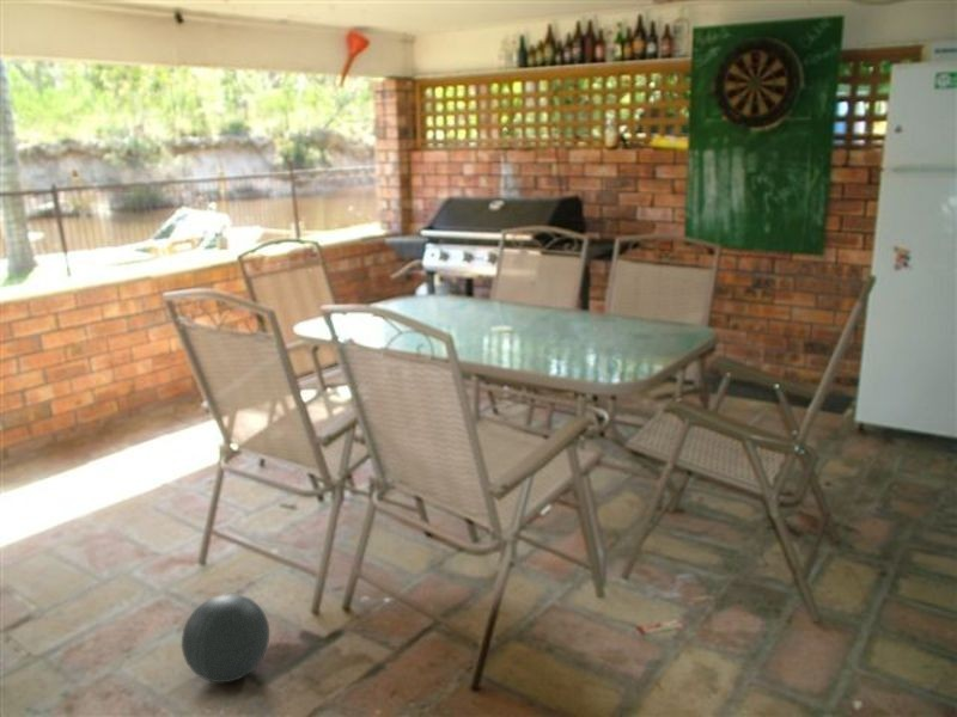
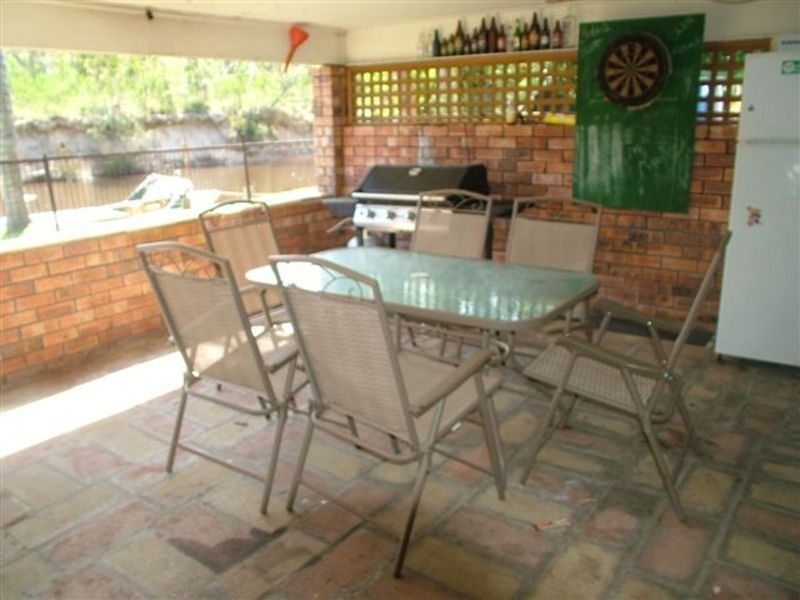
- ball (226, 637)
